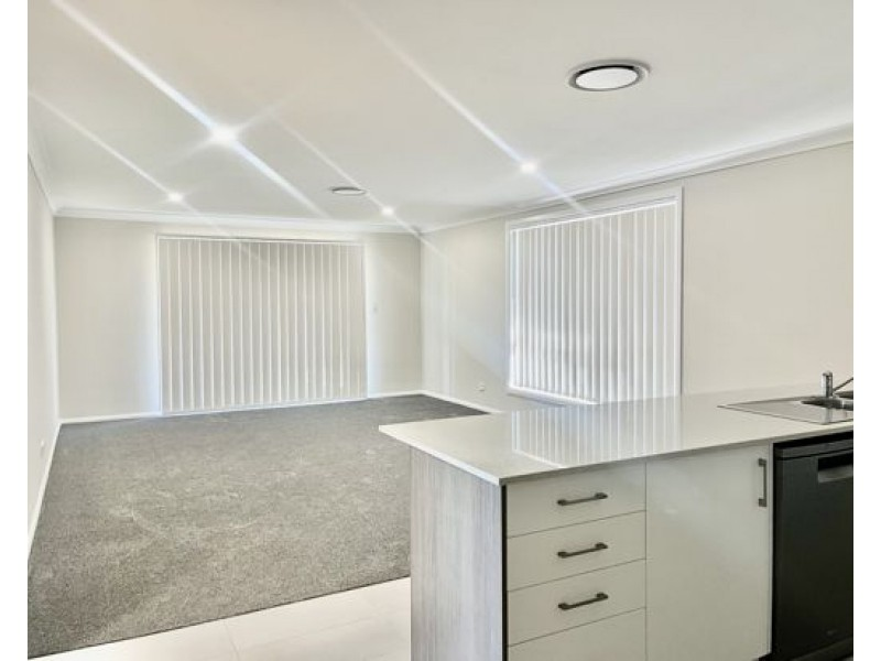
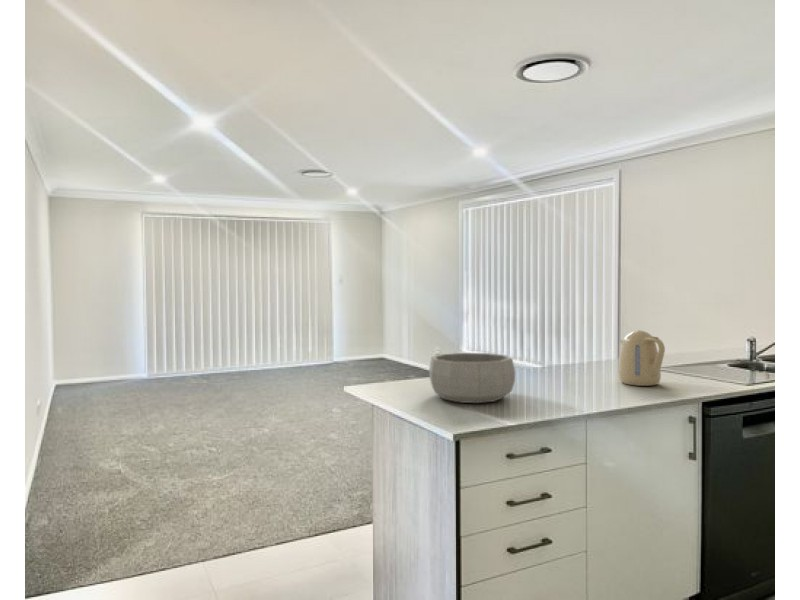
+ decorative bowl (471, 377)
+ kettle (641, 357)
